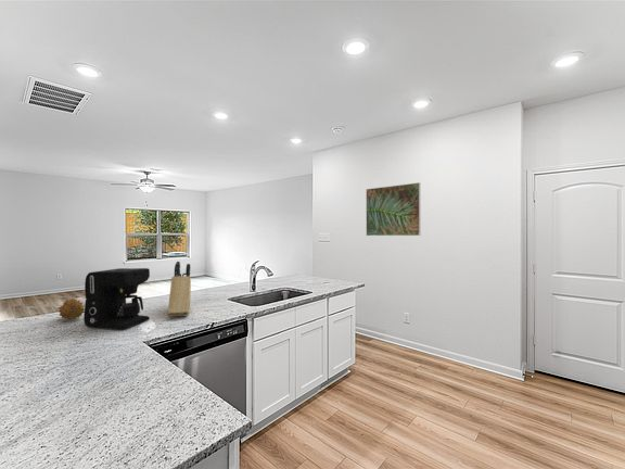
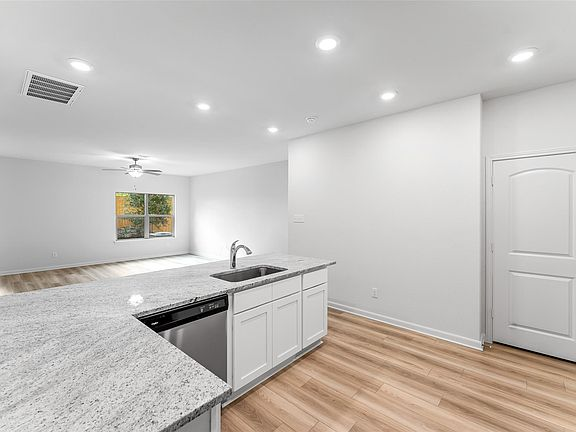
- coffee maker (119, 296)
- fruit (72, 308)
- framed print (391, 211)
- knife block (180, 286)
